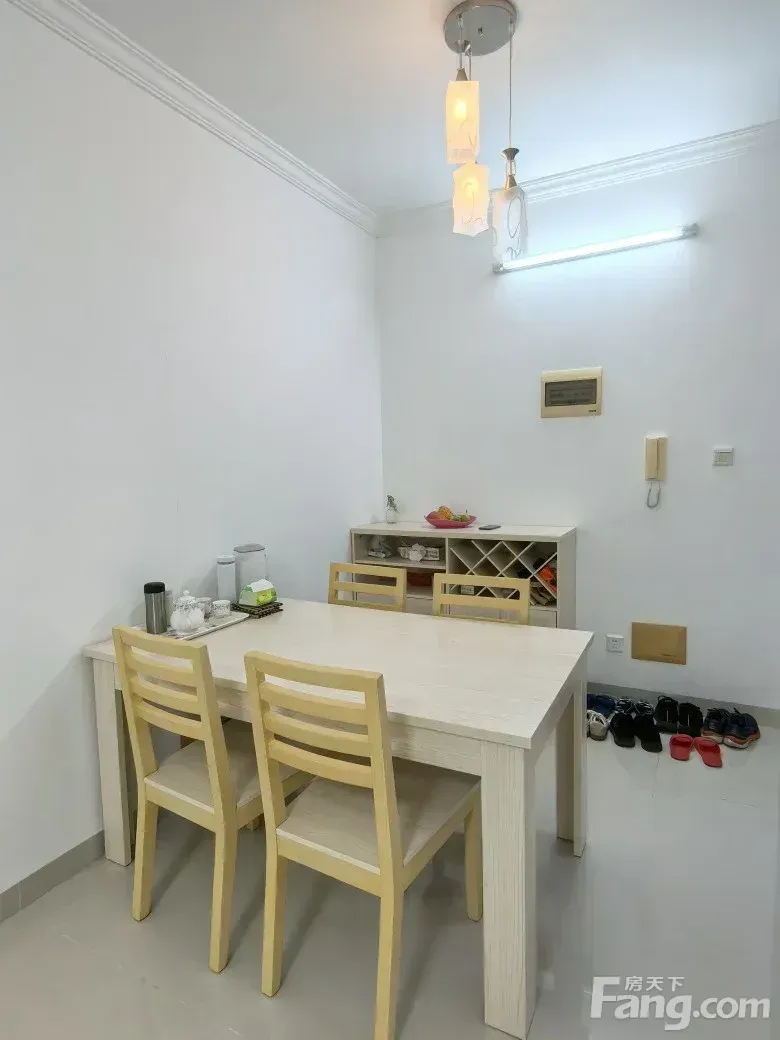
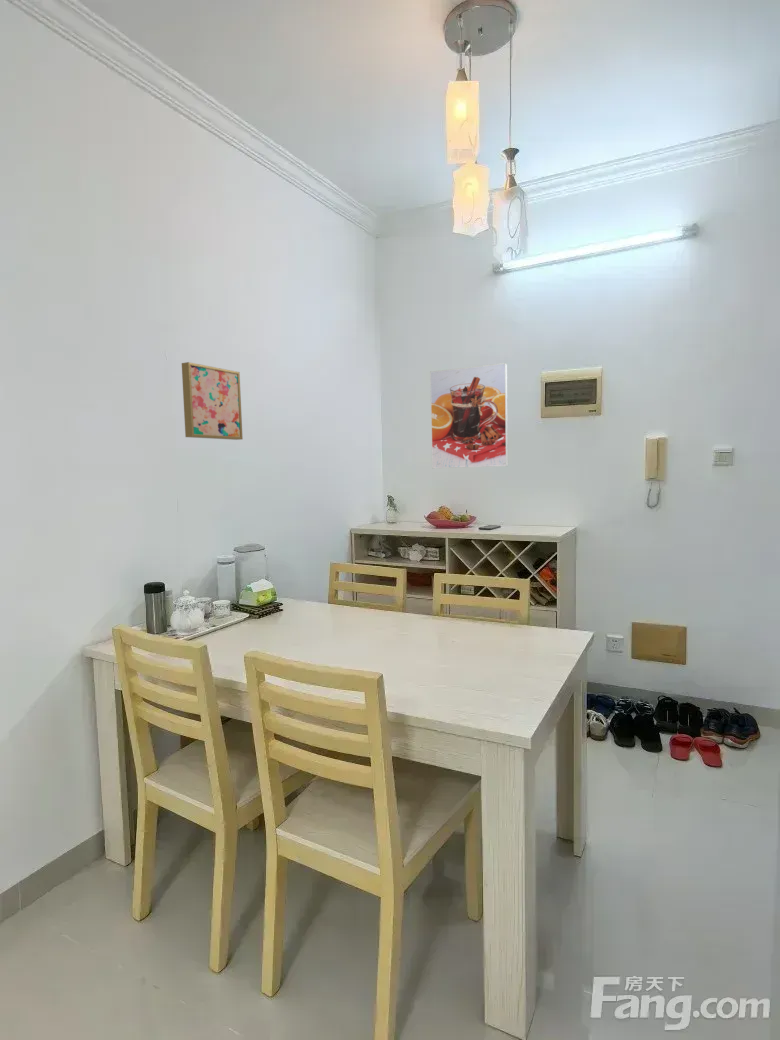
+ wall art (213, 403)
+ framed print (468, 417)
